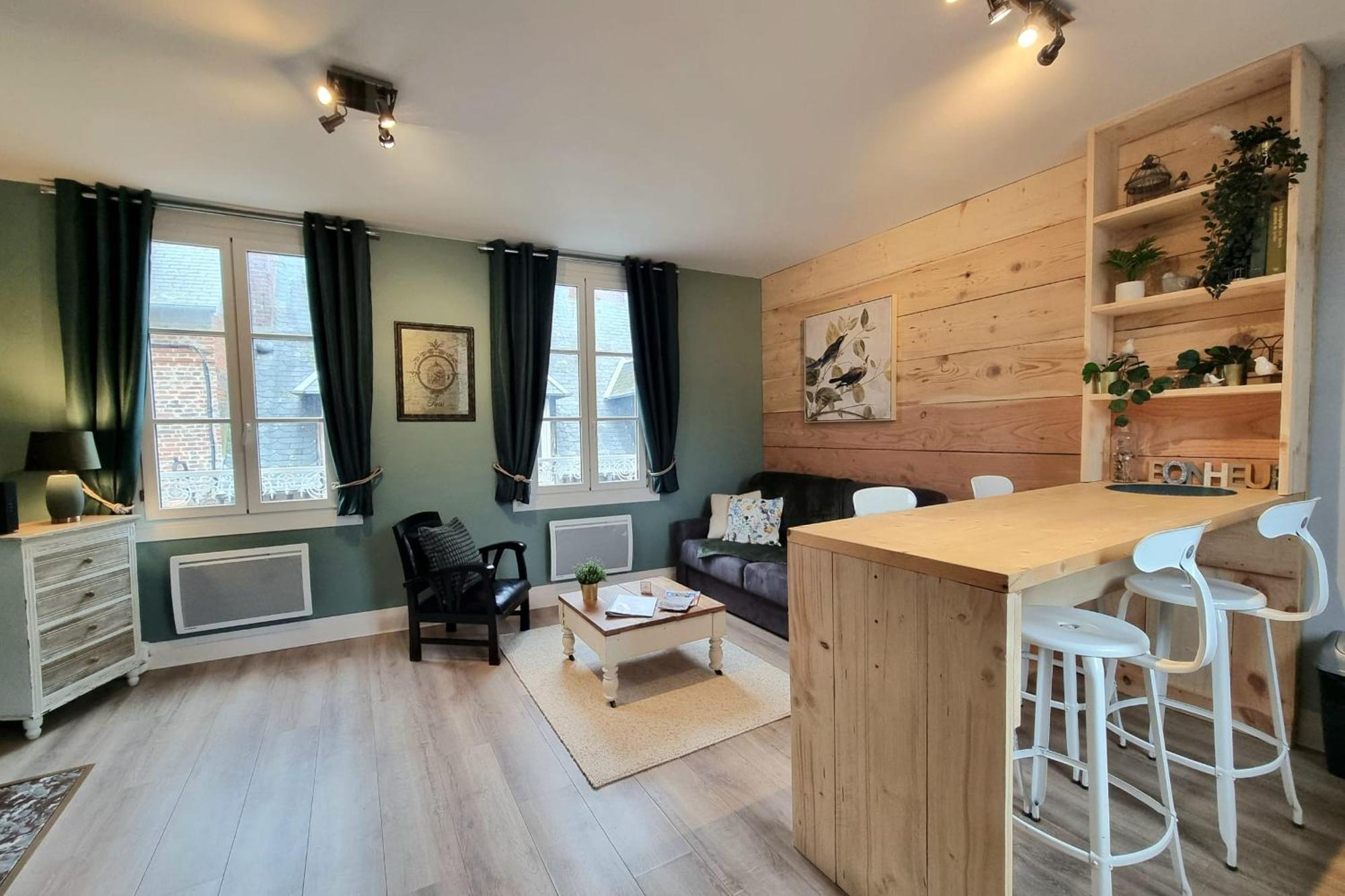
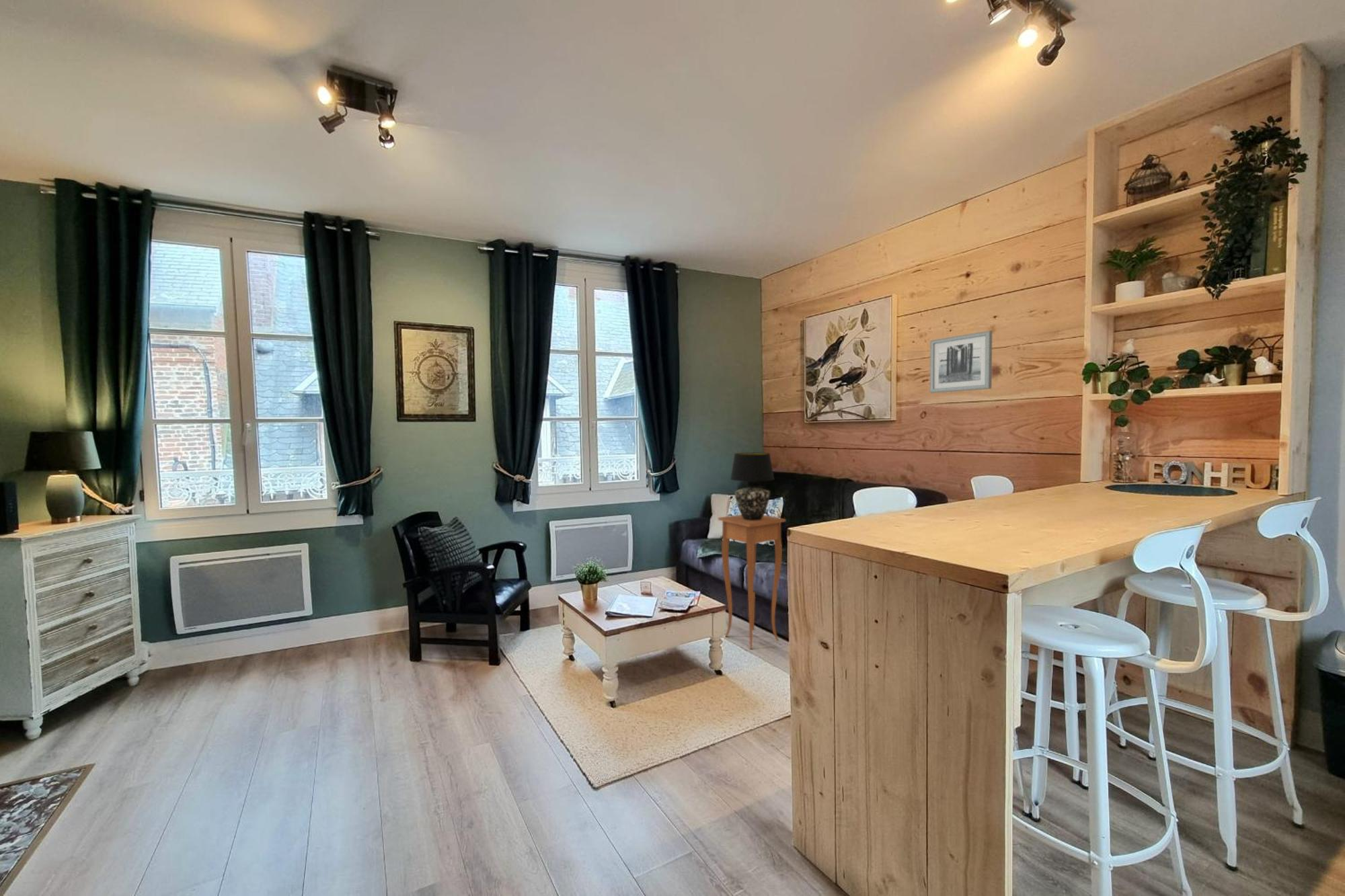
+ wall art (959, 363)
+ side table (751, 578)
+ table lamp (752, 486)
